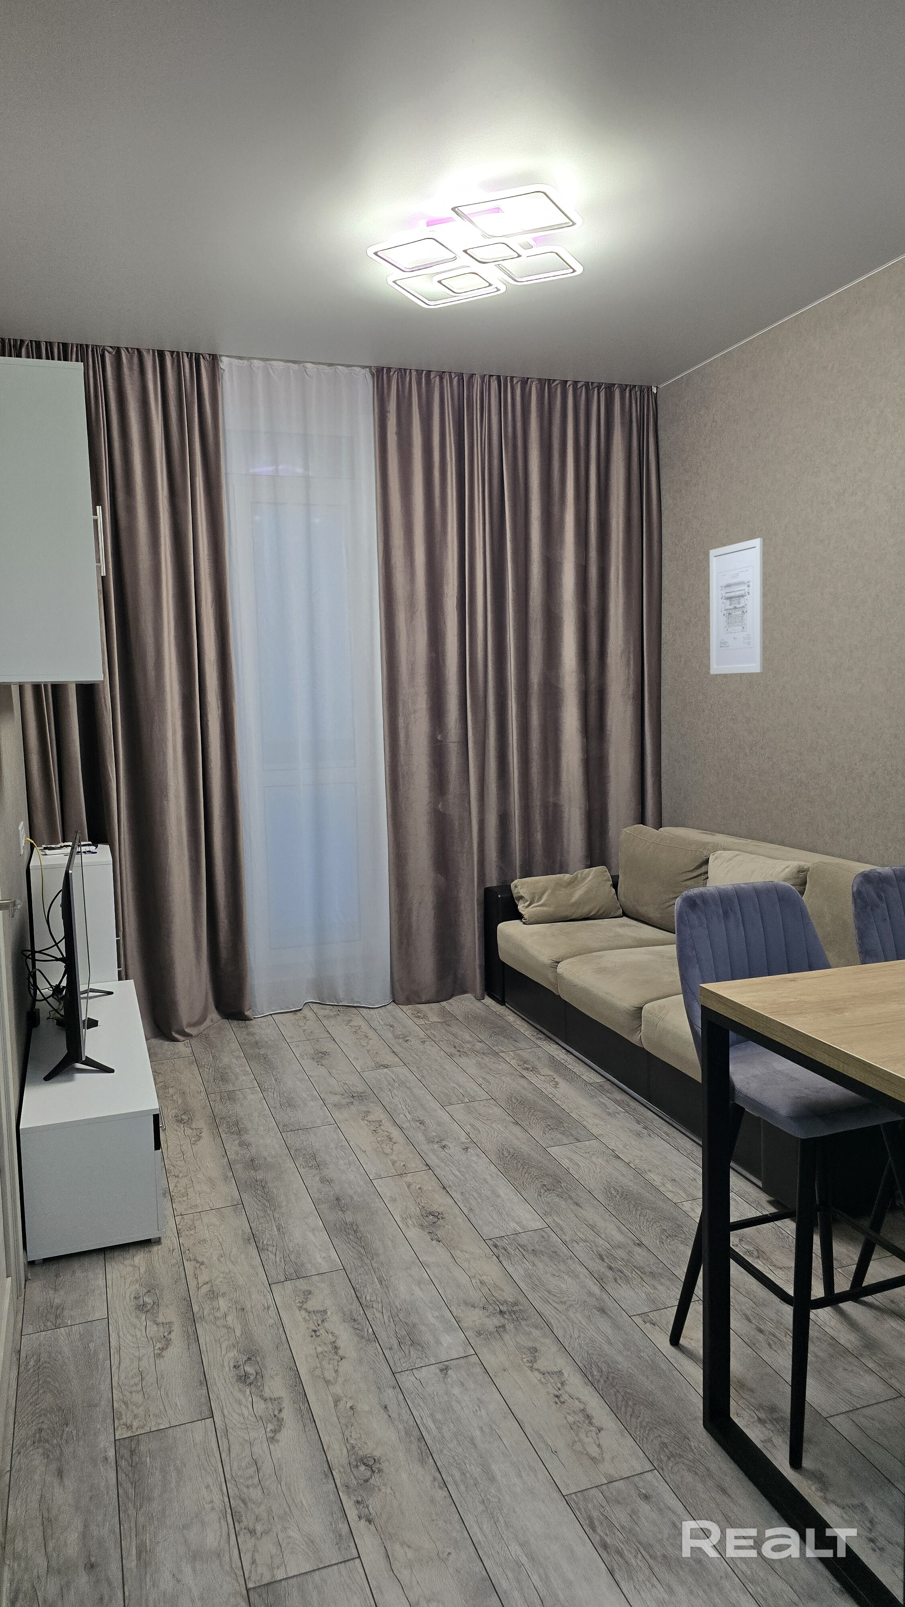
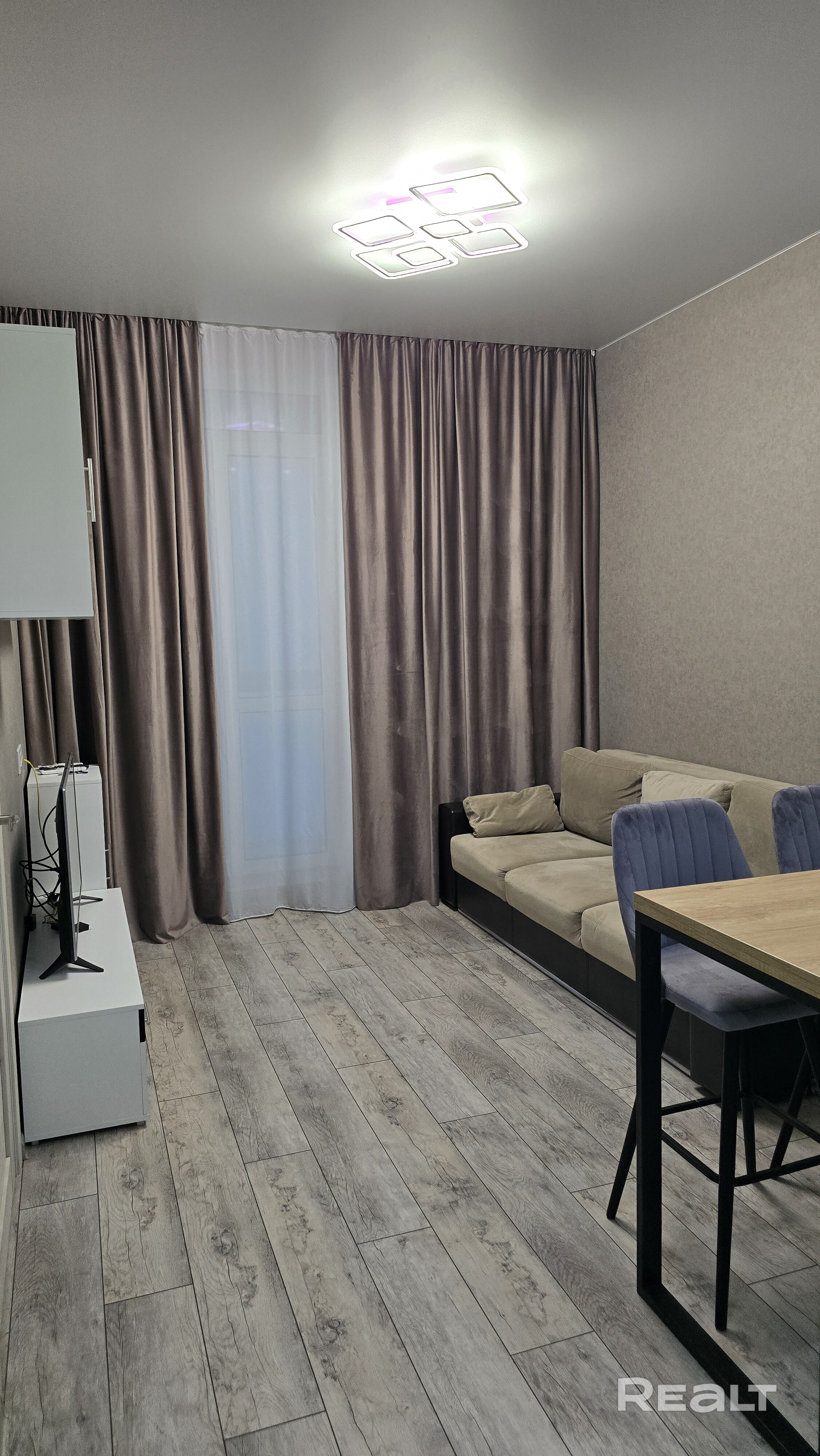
- wall art (735, 609)
